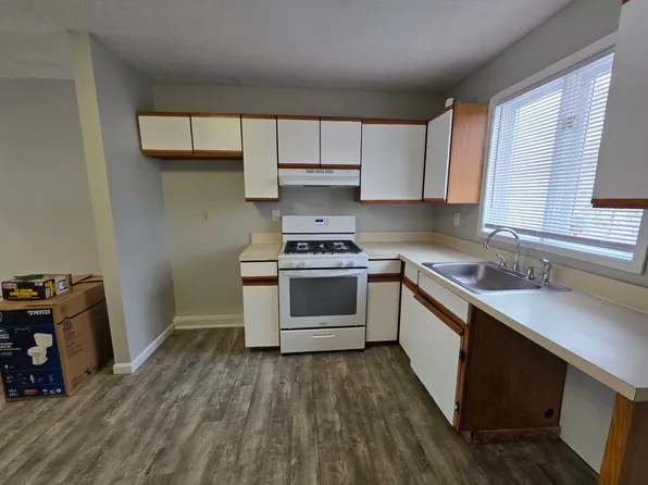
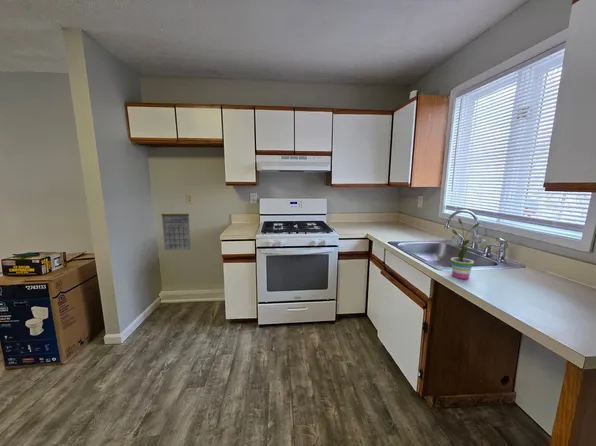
+ potted plant (464, 246)
+ calendar (176, 227)
